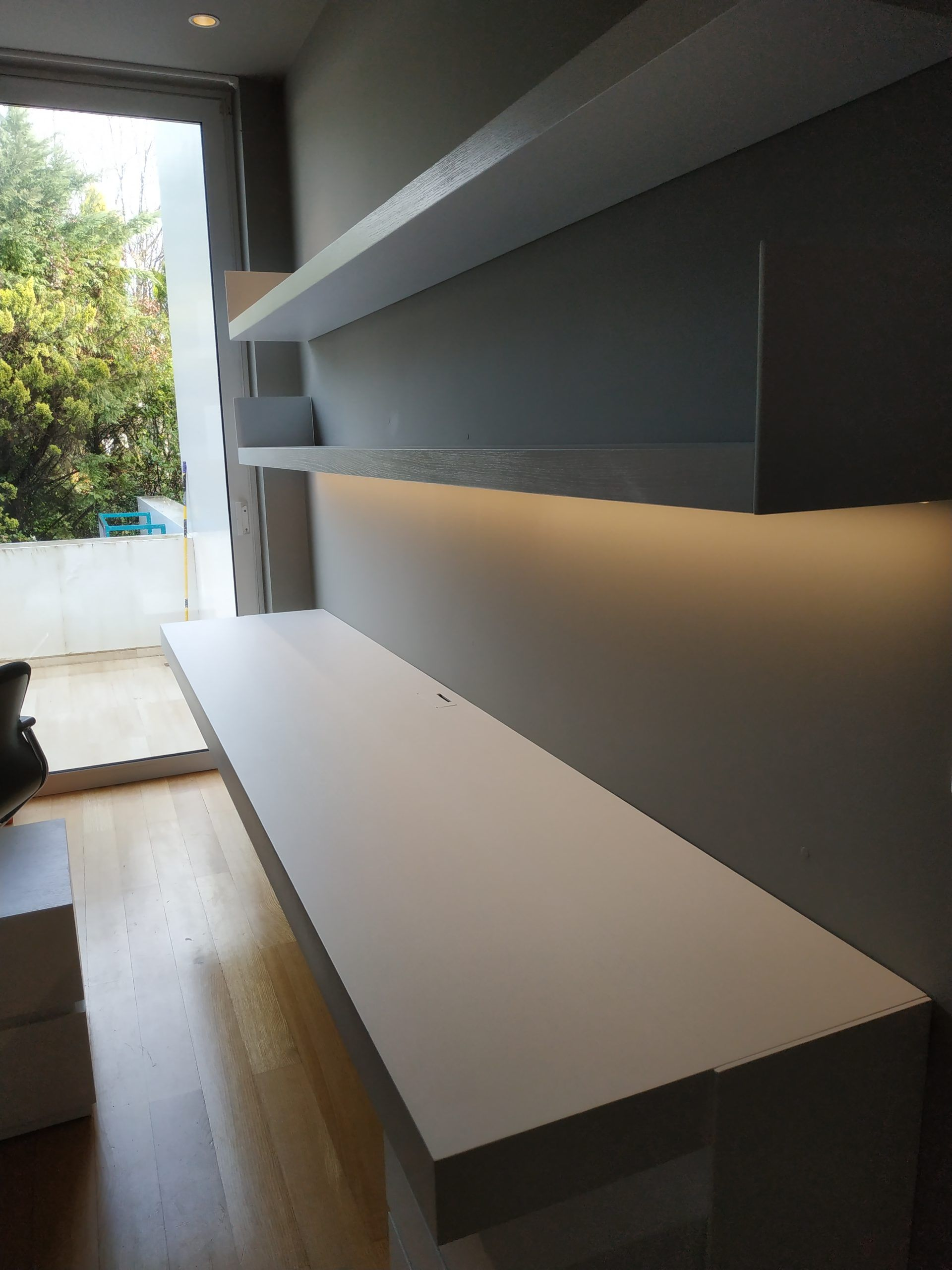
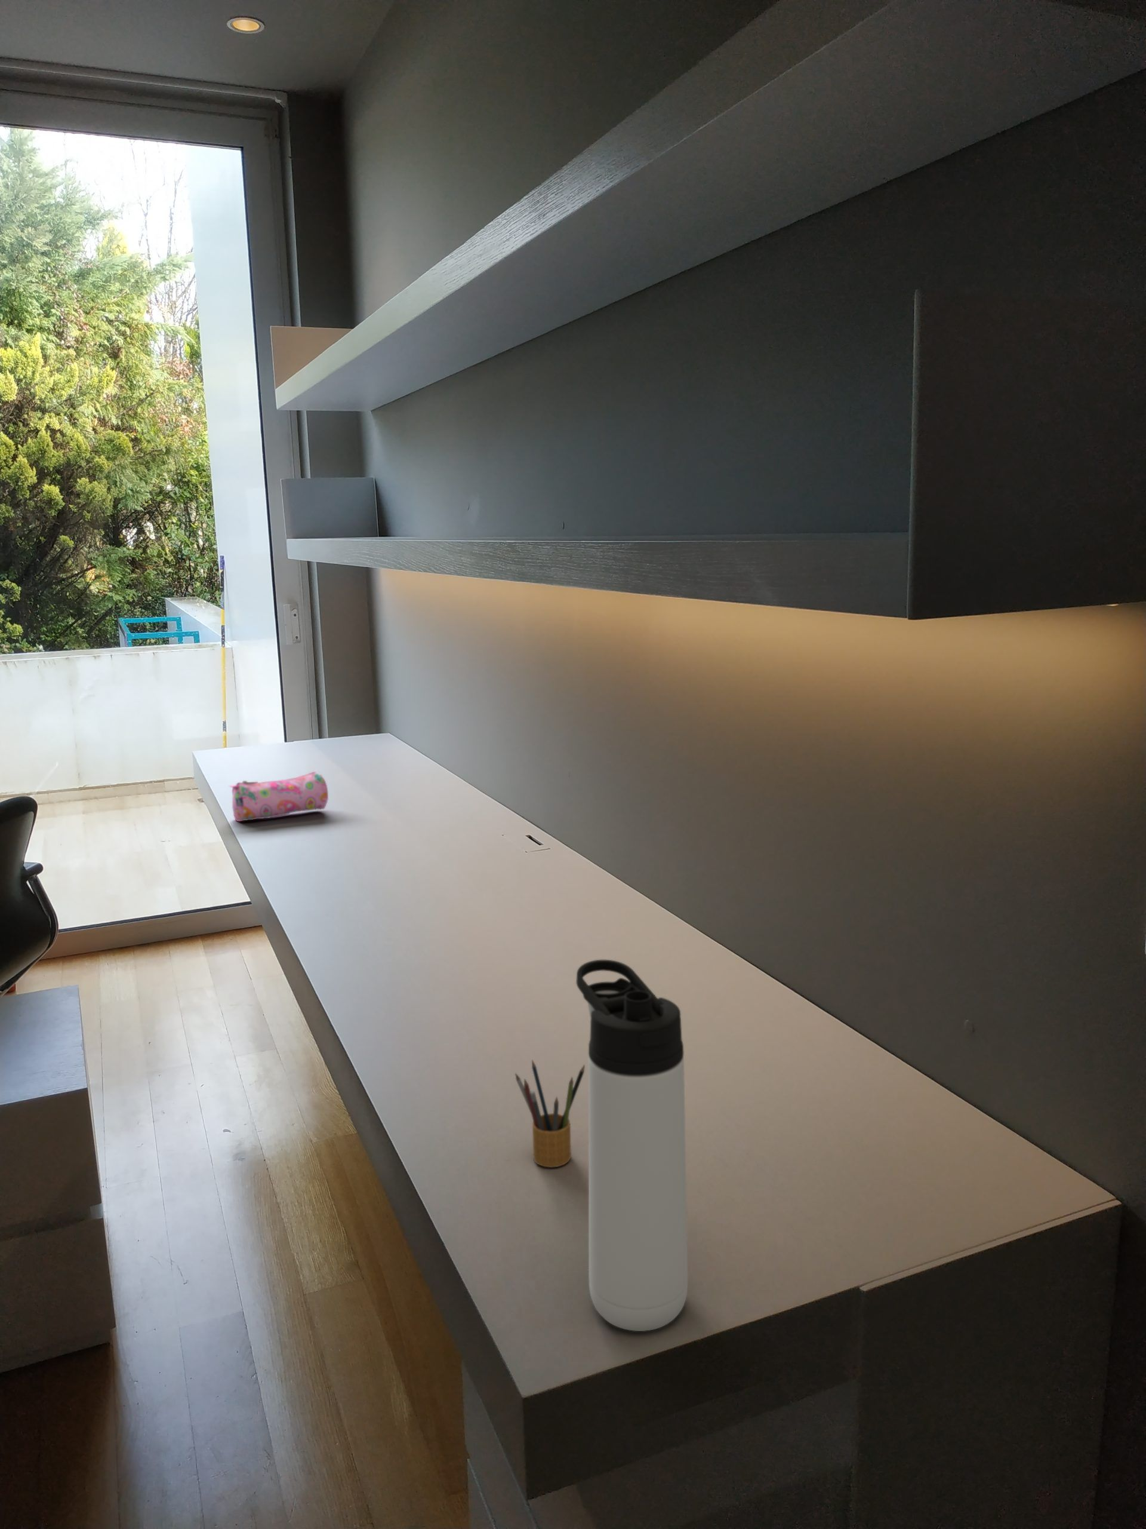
+ thermos bottle (626, 1141)
+ pencil case (279, 796)
+ pencil box (554, 1112)
